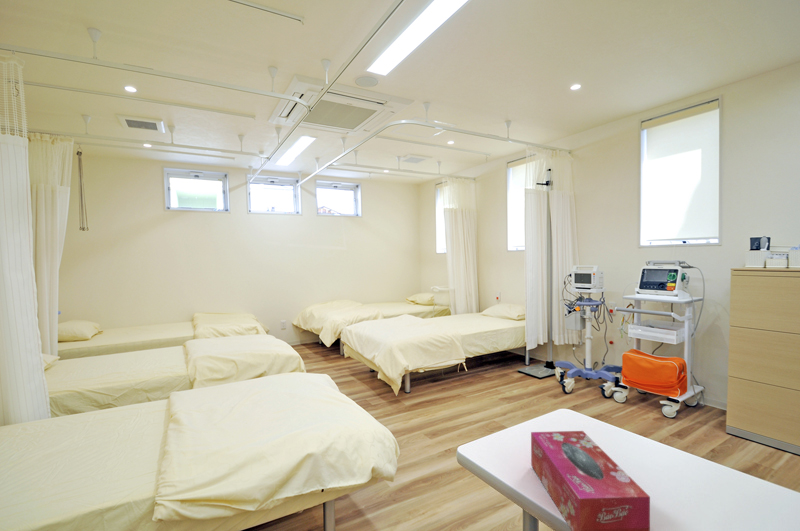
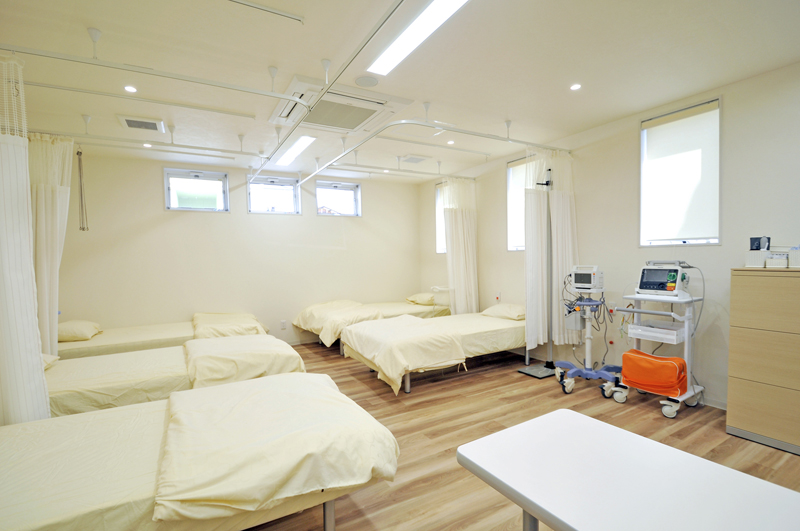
- tissue box (581, 478)
